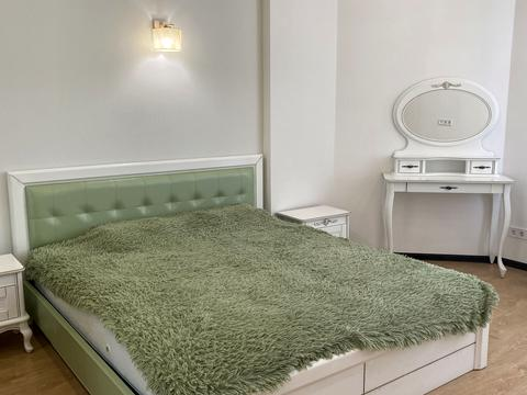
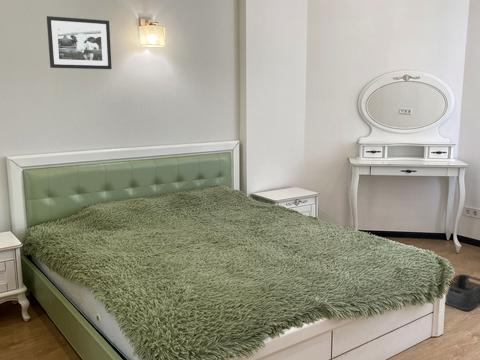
+ picture frame (80, 43)
+ storage bin (464, 291)
